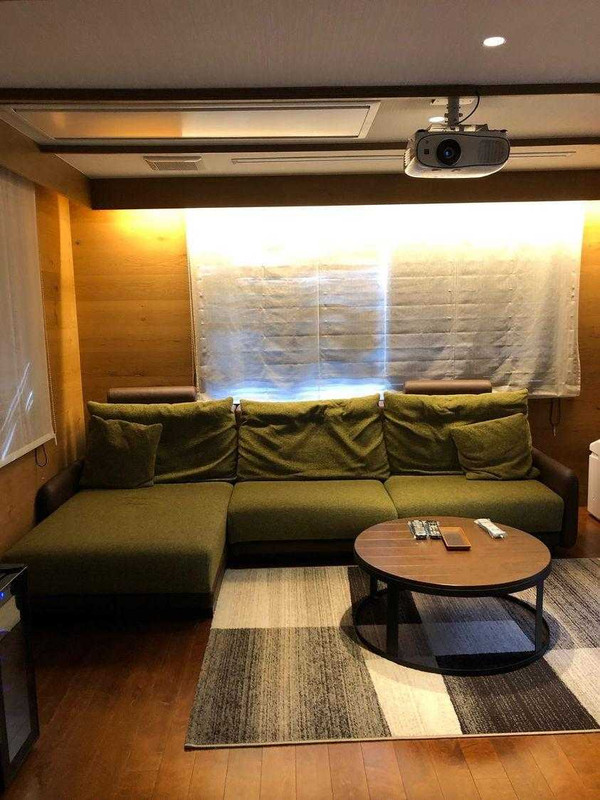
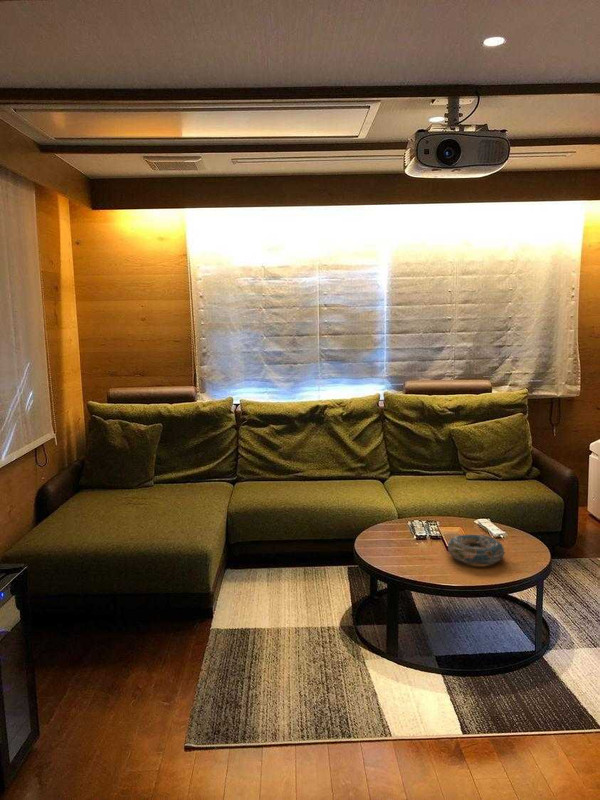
+ decorative bowl (475, 549)
